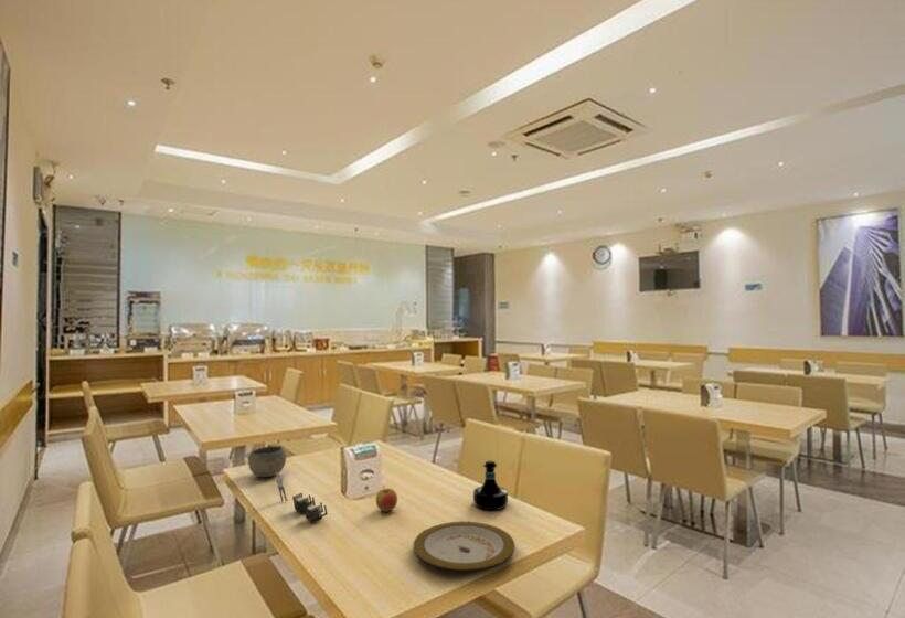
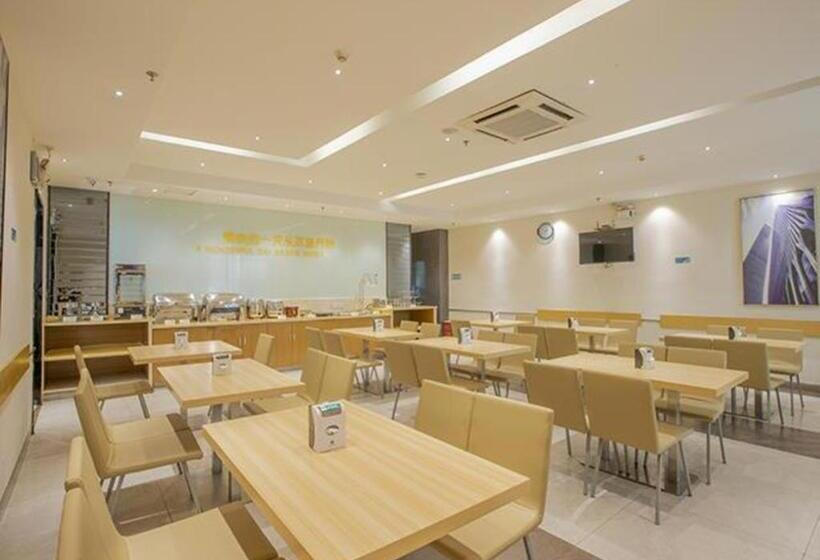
- bowl (267, 461)
- napkin holder (300, 494)
- tequila bottle (490, 482)
- plate (464, 546)
- apple (386, 498)
